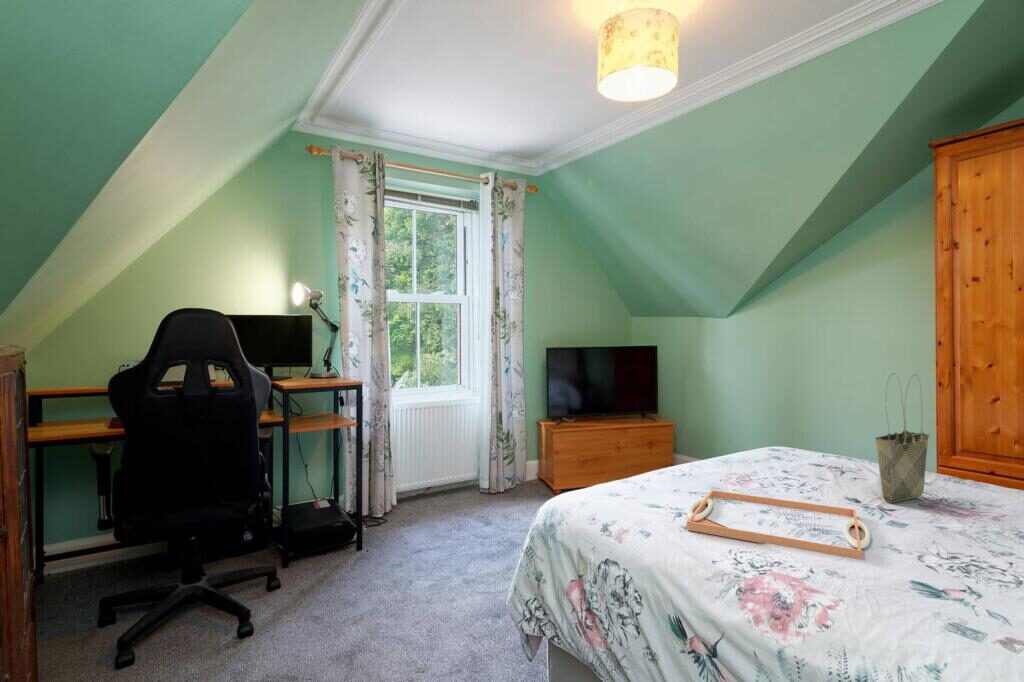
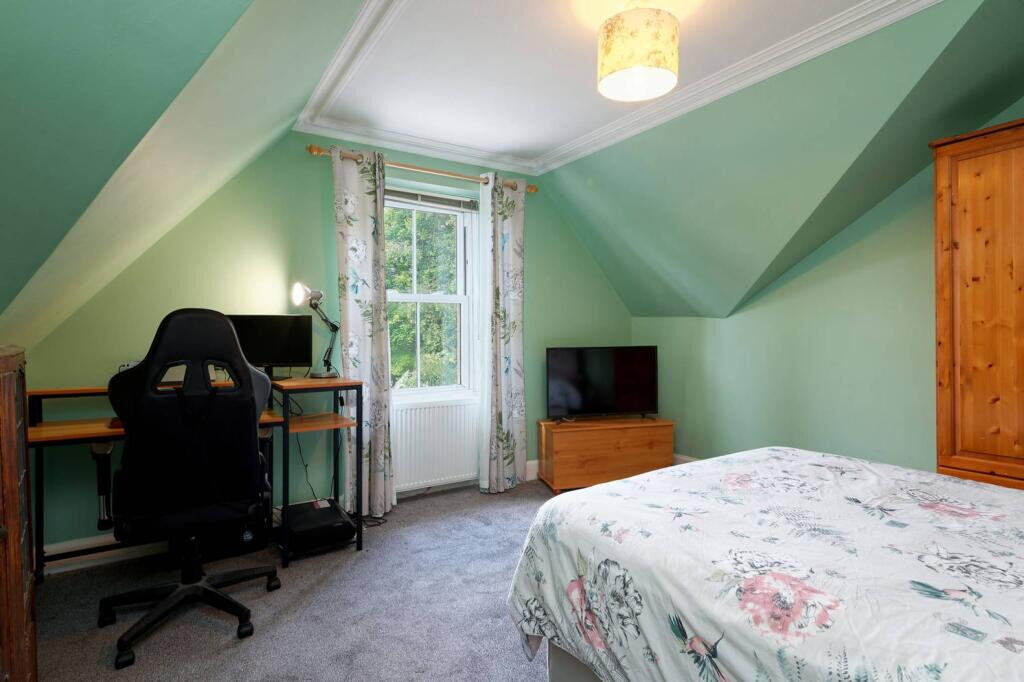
- tote bag (903, 436)
- serving tray (777, 505)
